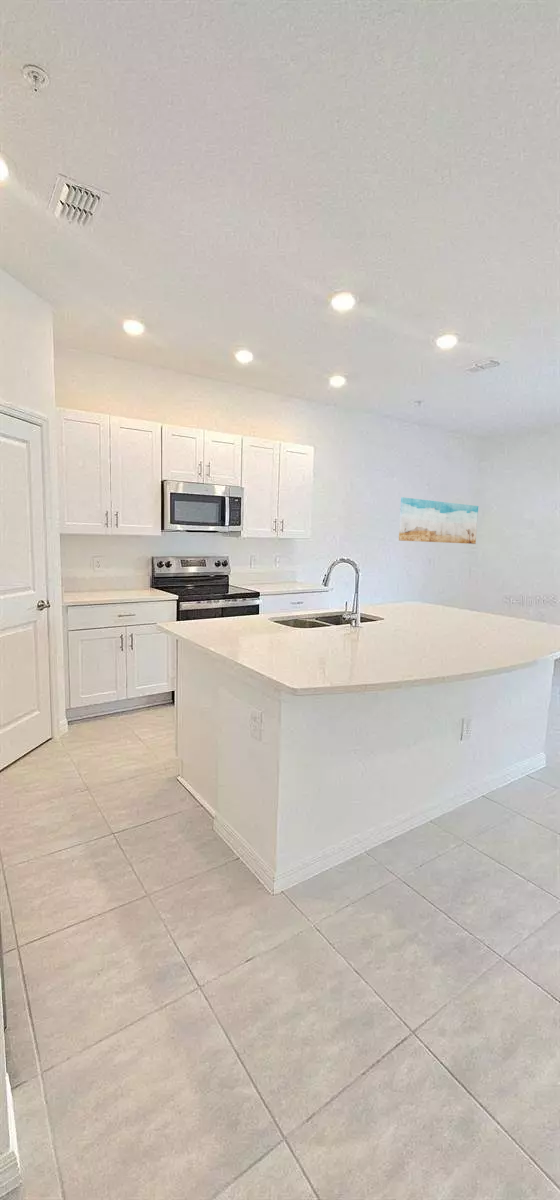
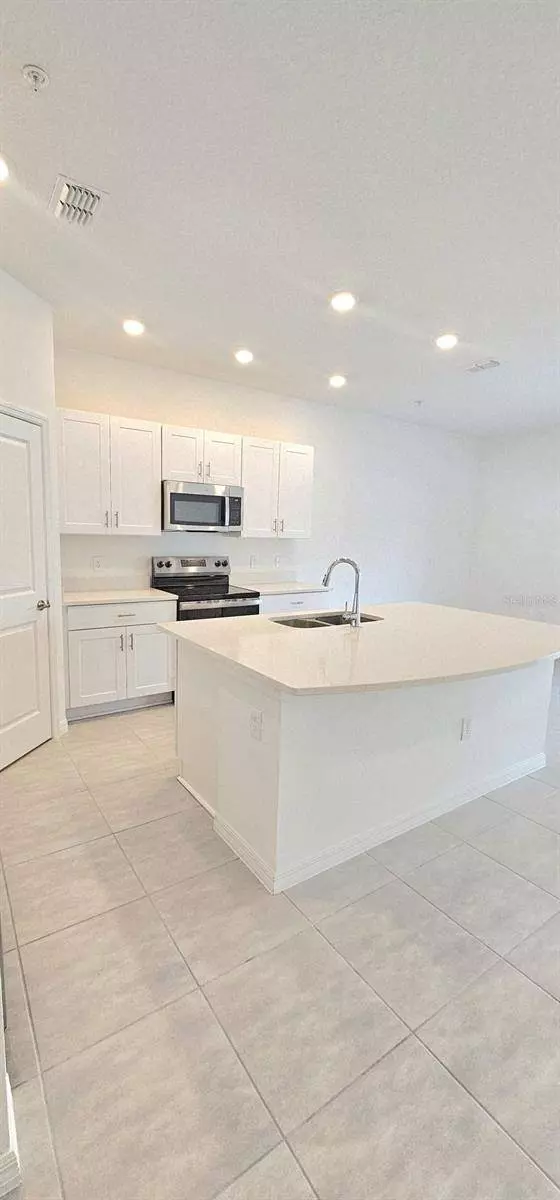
- wall art (440, 522)
